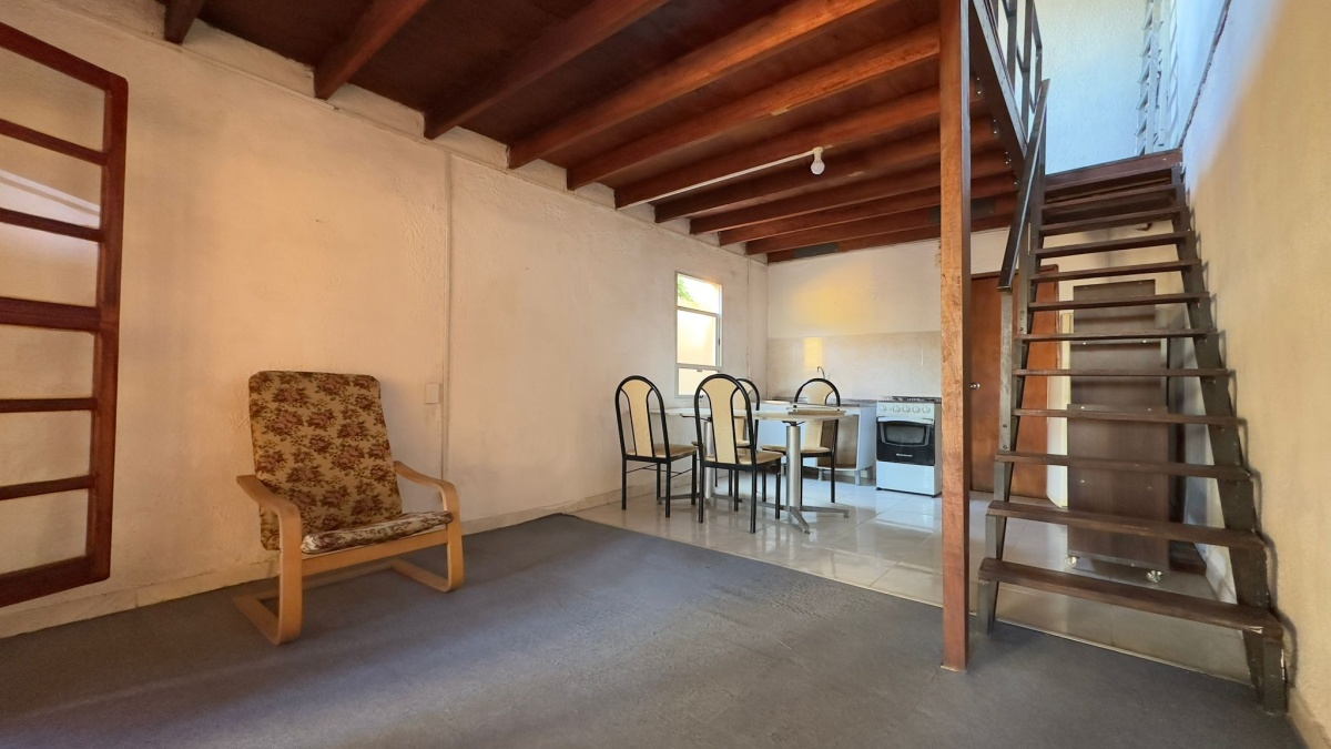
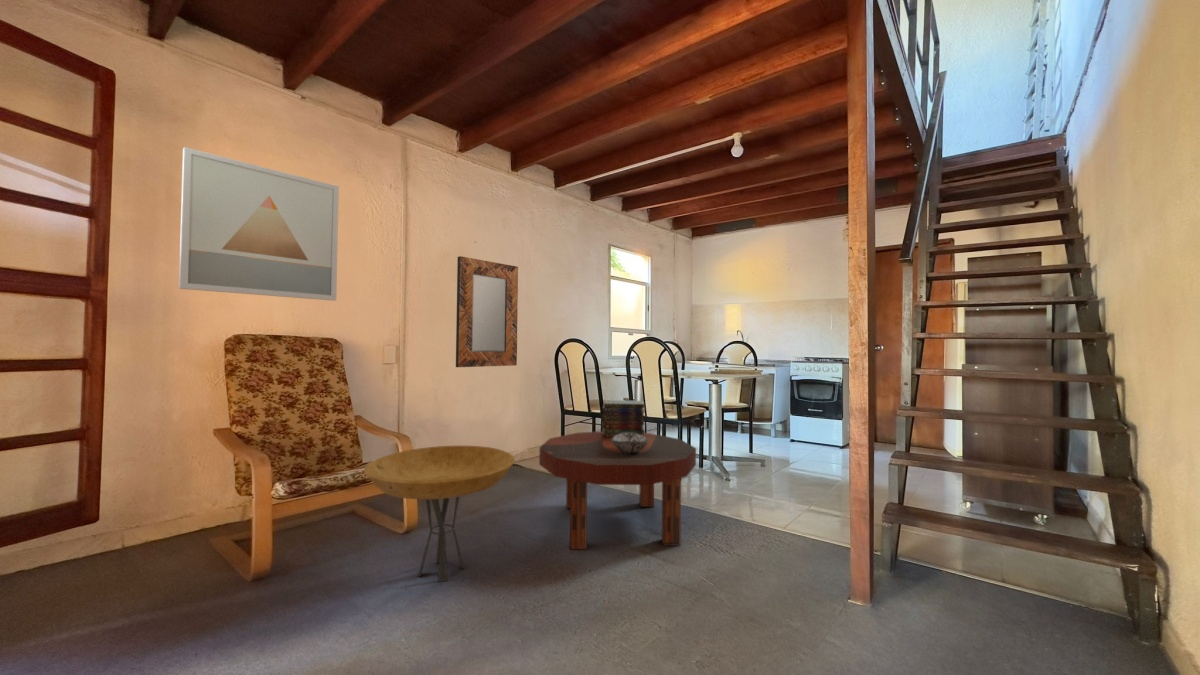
+ home mirror (488, 314)
+ coffee table (616, 483)
+ book stack (623, 418)
+ wall art (267, 232)
+ side table (442, 515)
+ decorative bowl (629, 443)
